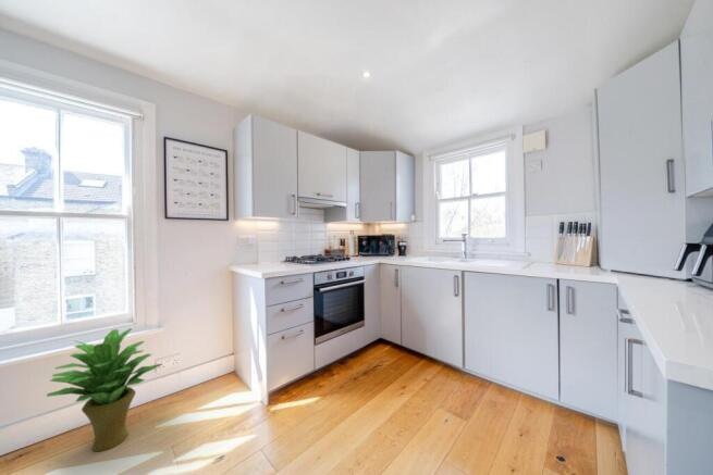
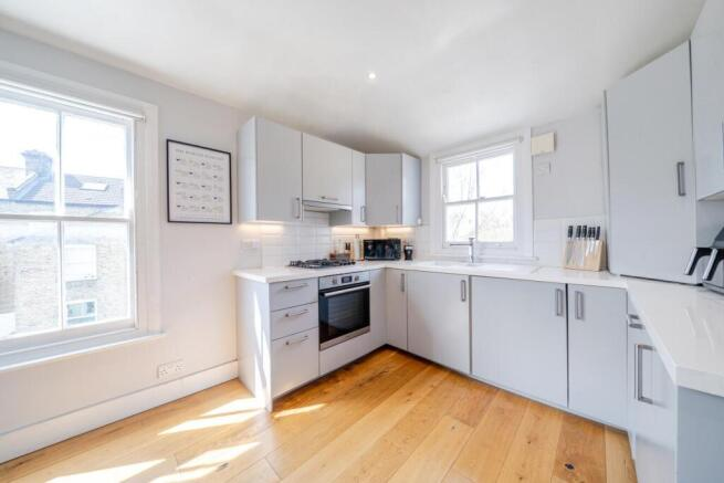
- potted plant (110, 386)
